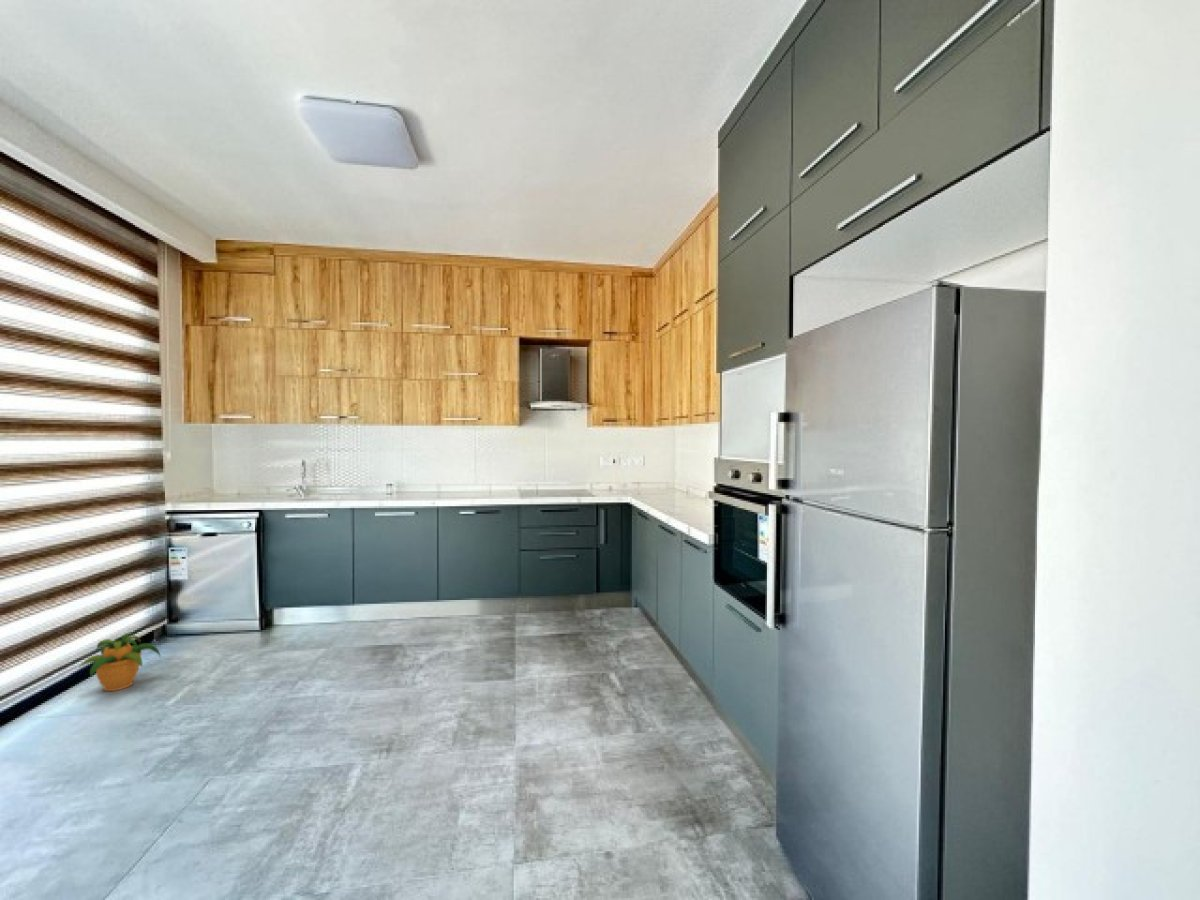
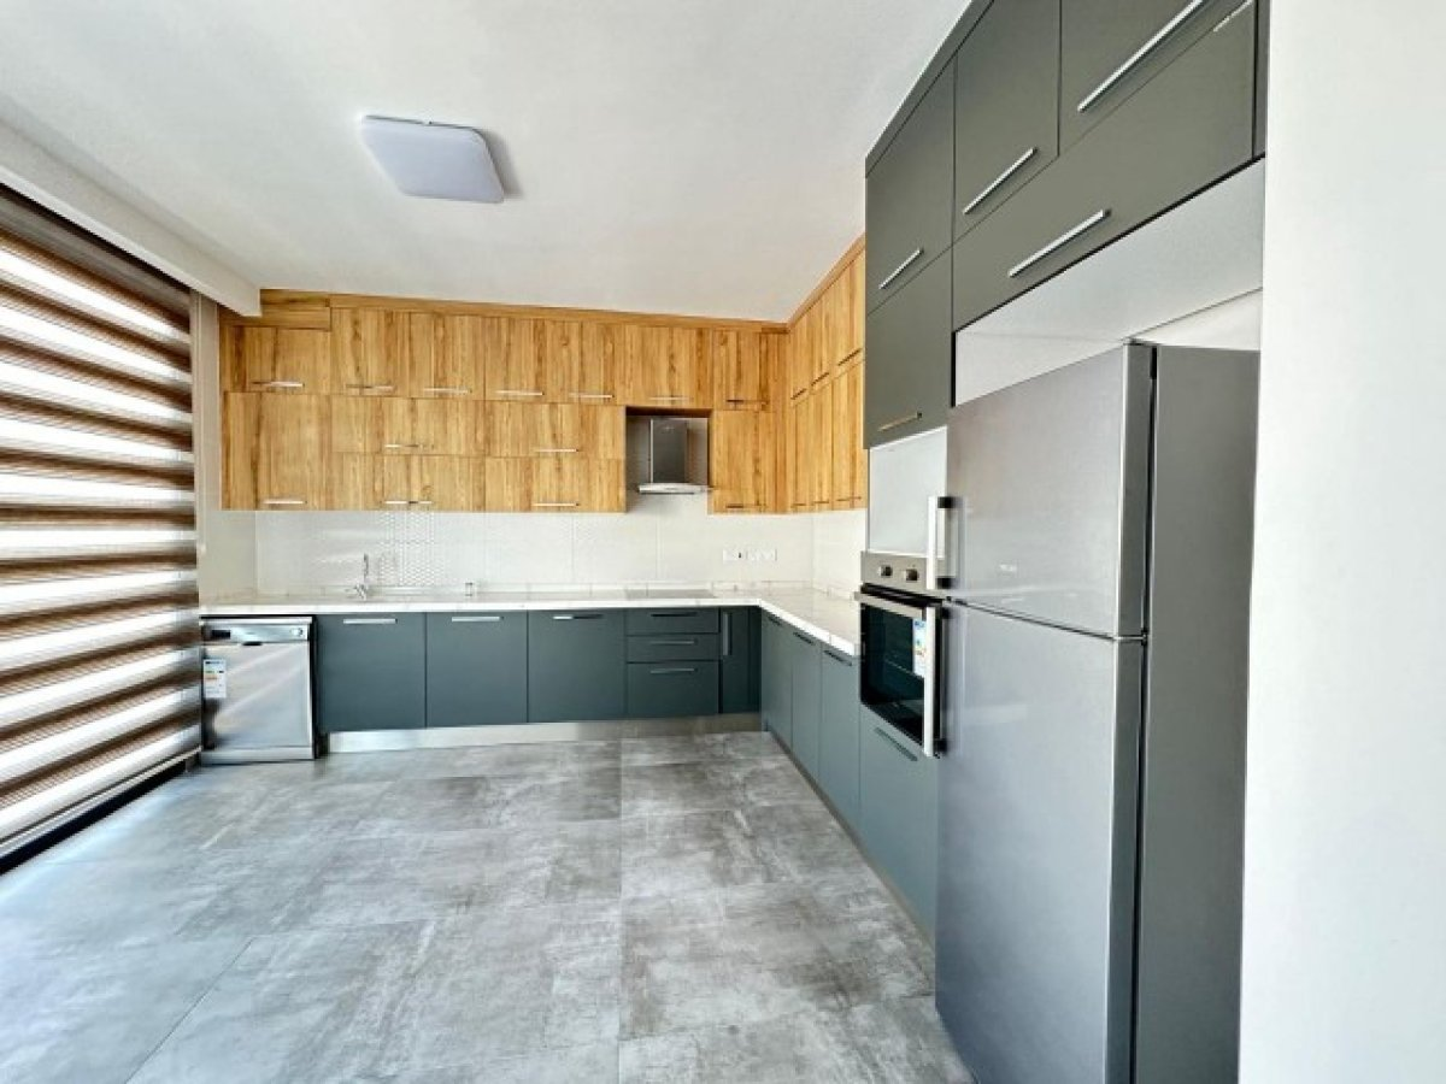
- potted plant (115, 661)
